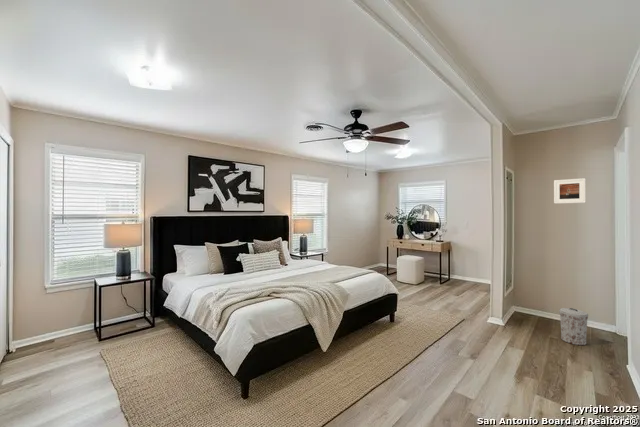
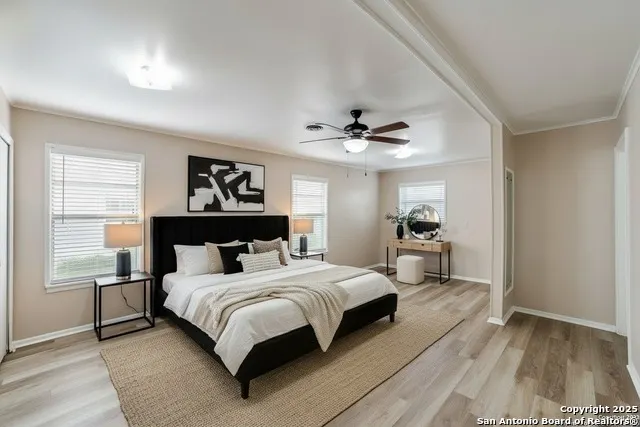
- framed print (569, 191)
- trash can (573, 325)
